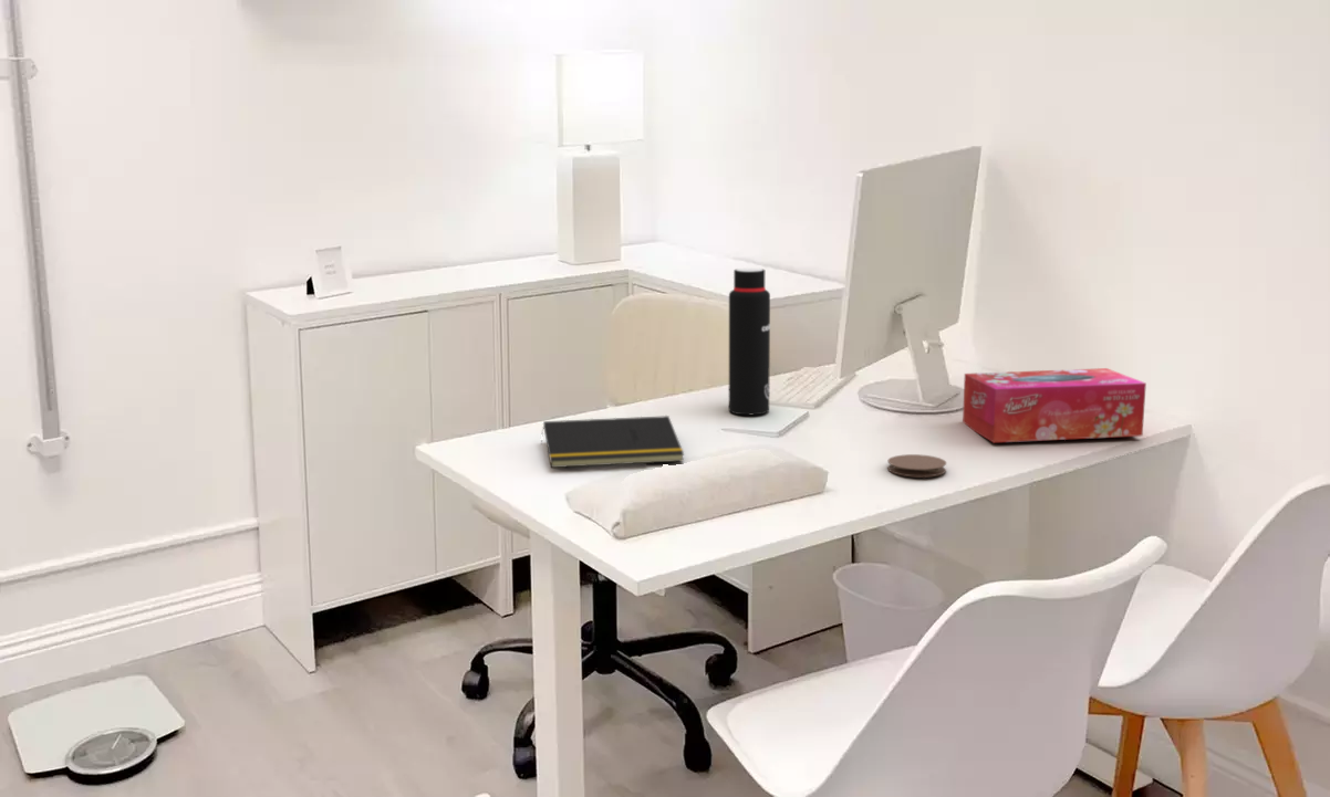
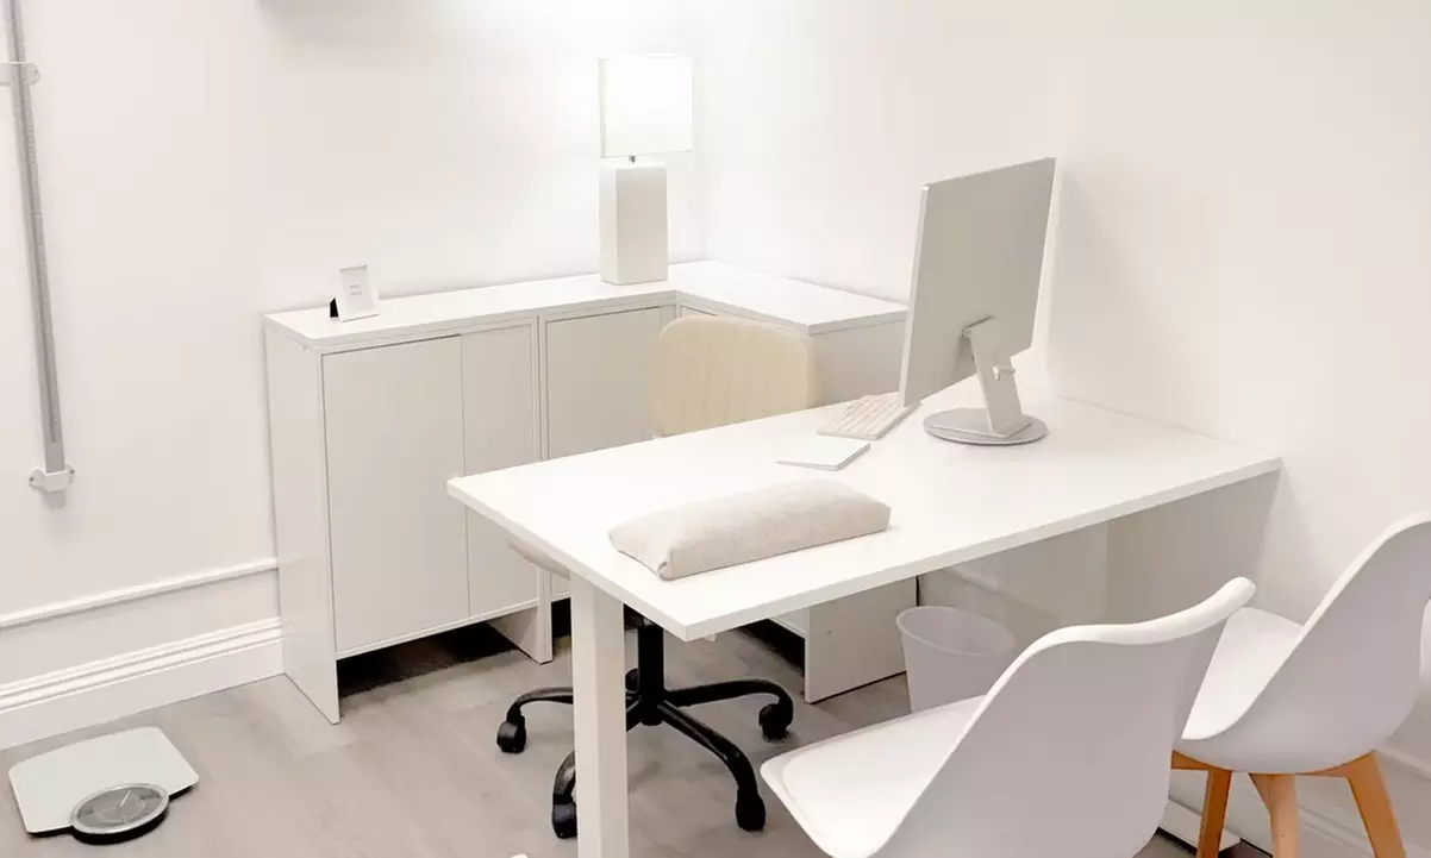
- notepad (612, 440)
- tissue box (1051, 403)
- water bottle (750, 340)
- coaster (916, 465)
